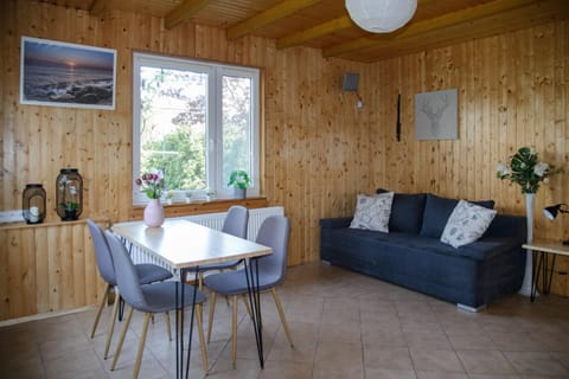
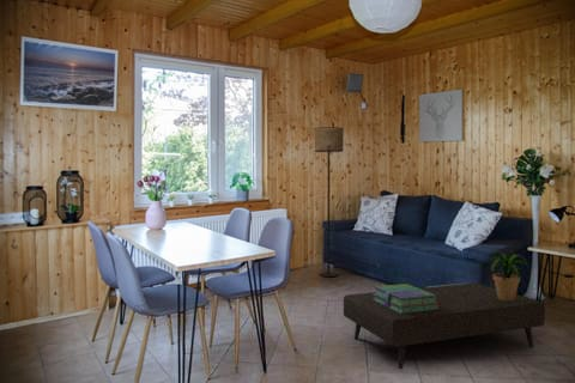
+ potted plant (507, 276)
+ floor lamp (328, 201)
+ coffee table (435, 317)
+ stack of books (404, 297)
